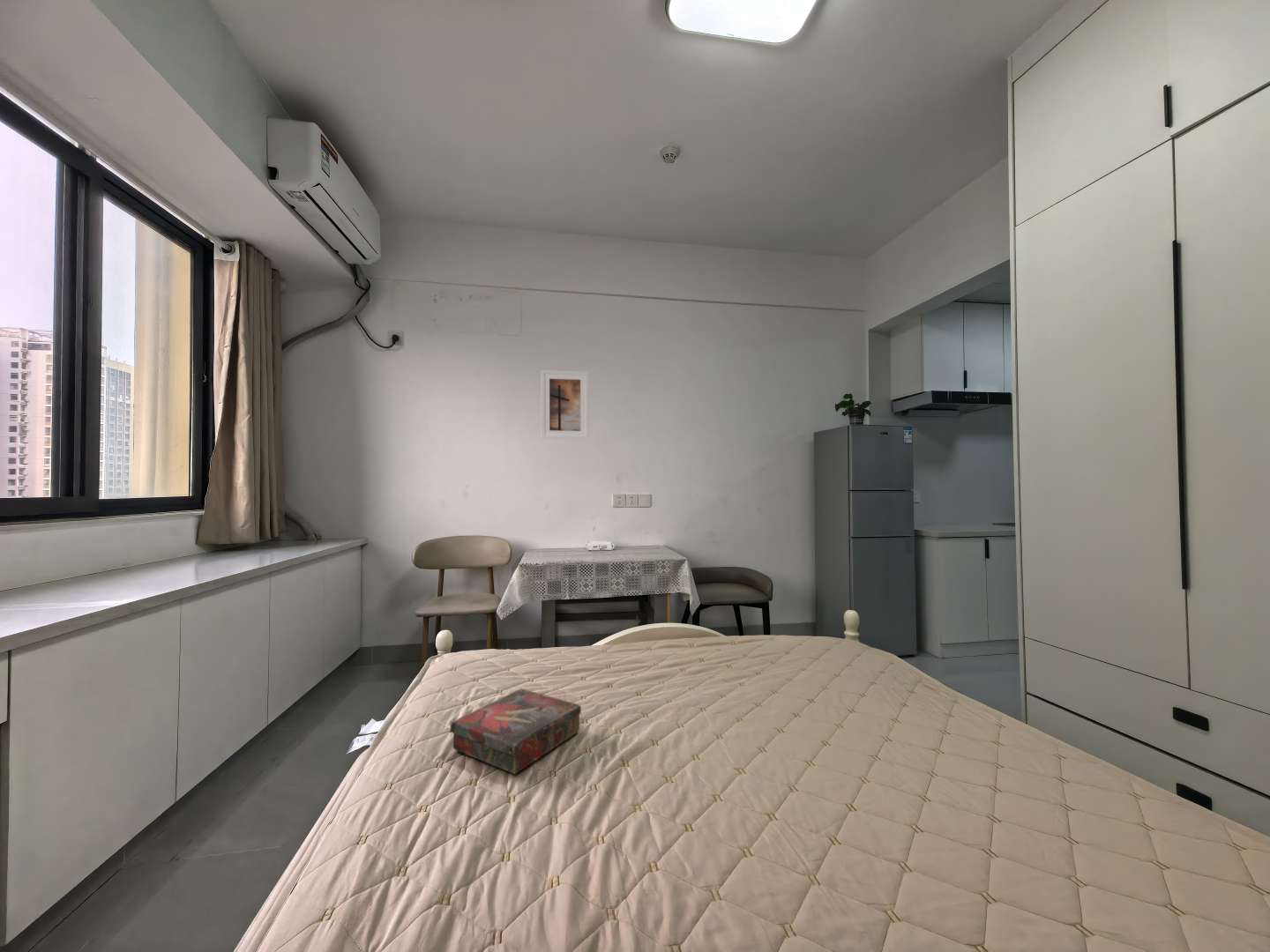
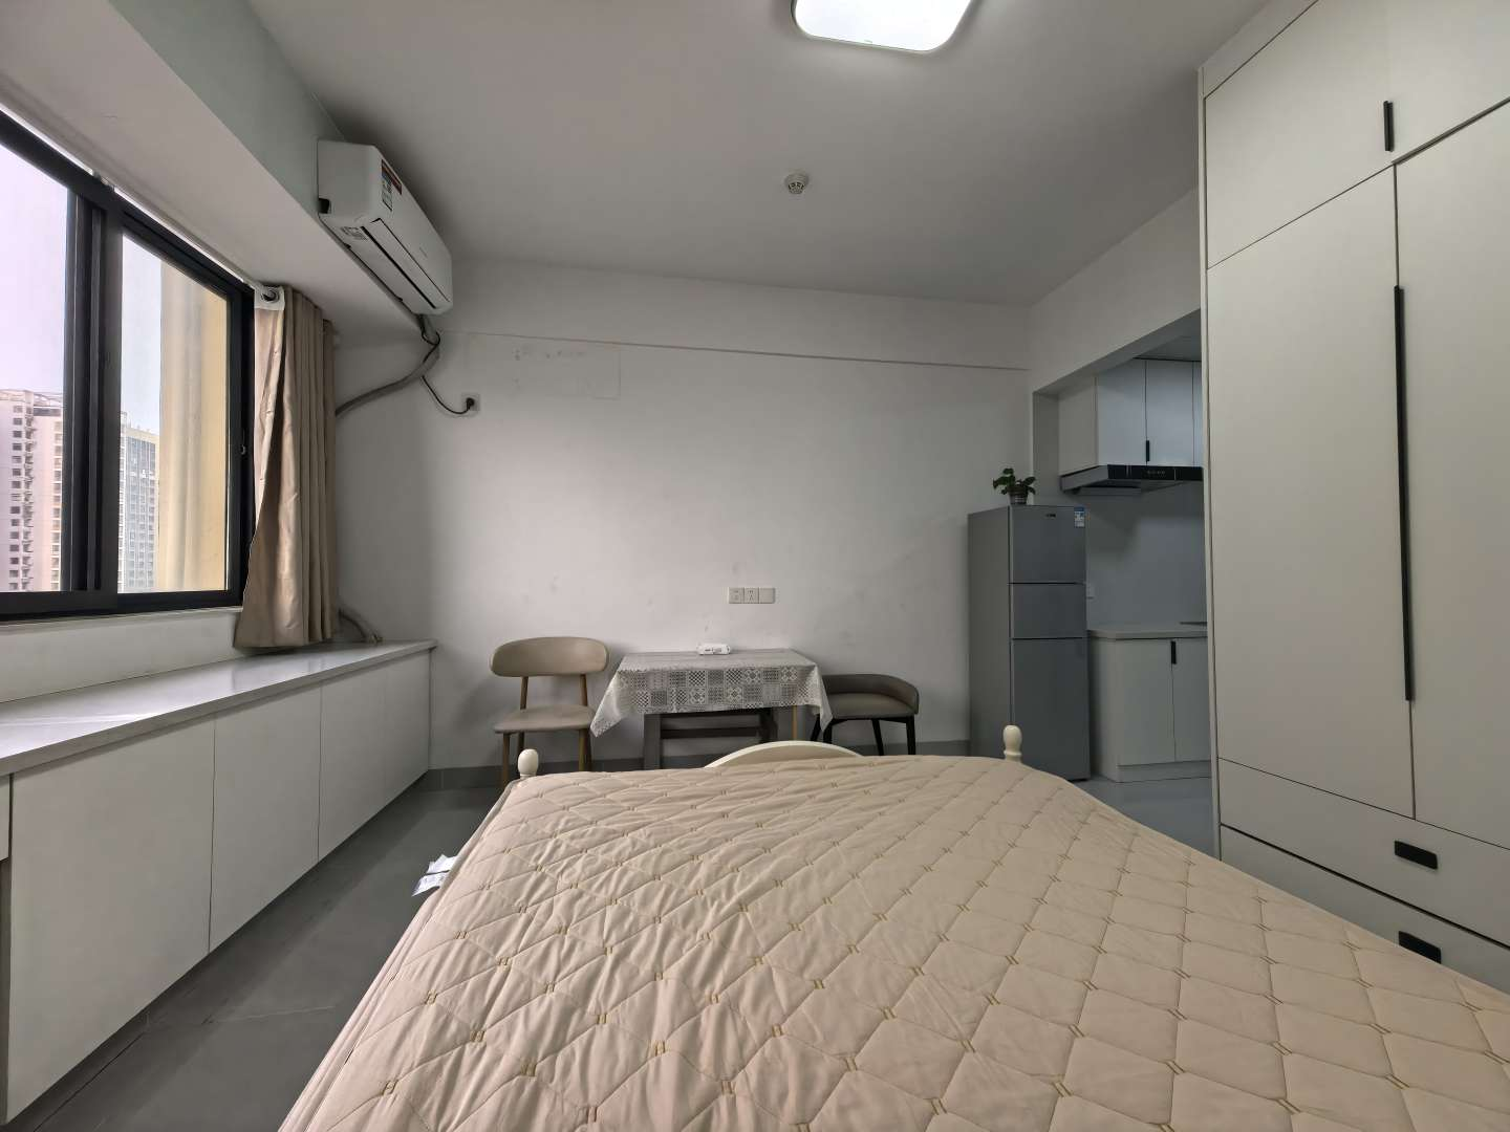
- book (518, 725)
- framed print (564, 405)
